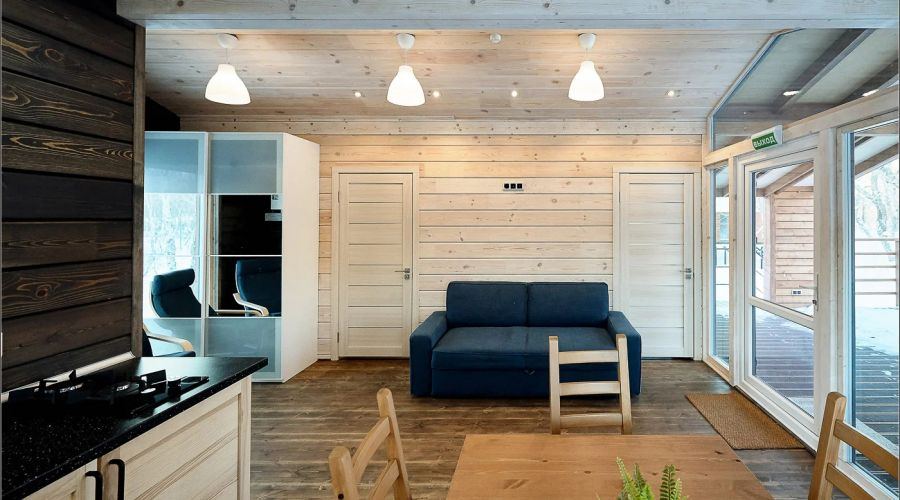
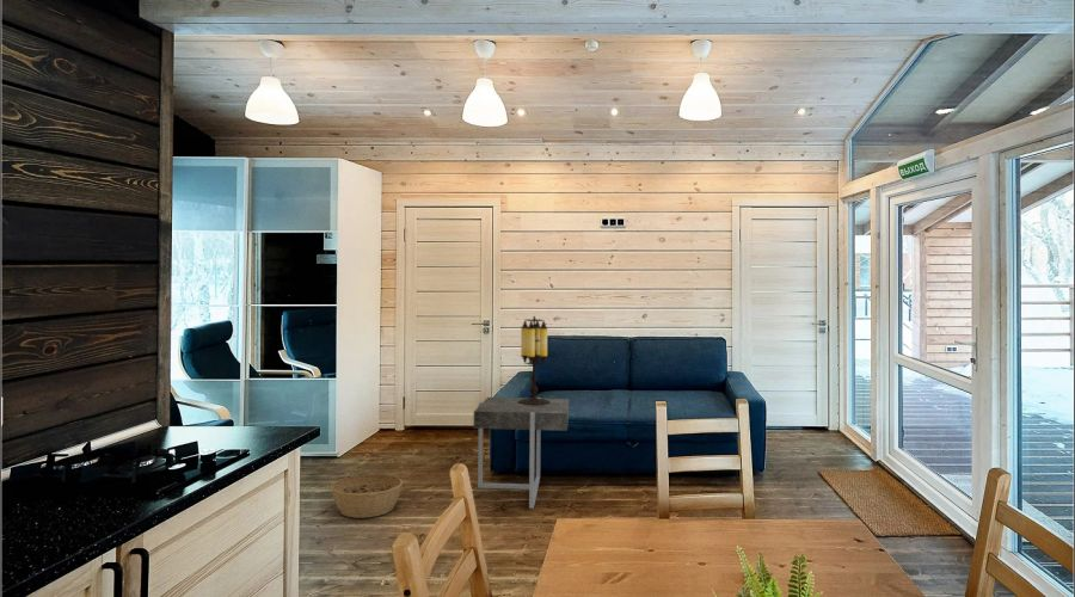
+ table lamp (534, 358)
+ basket (367, 496)
+ side table (530, 448)
